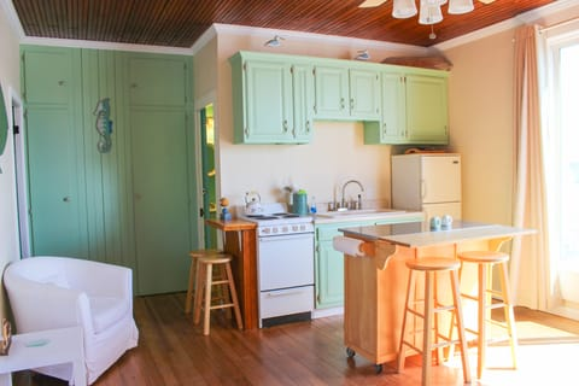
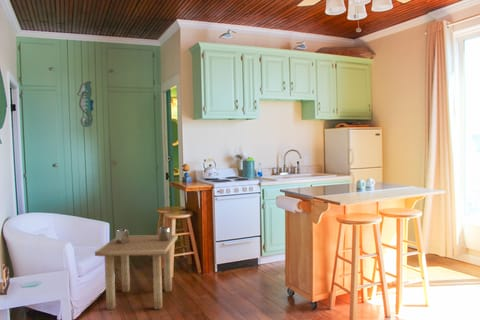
+ side table (140, 254)
